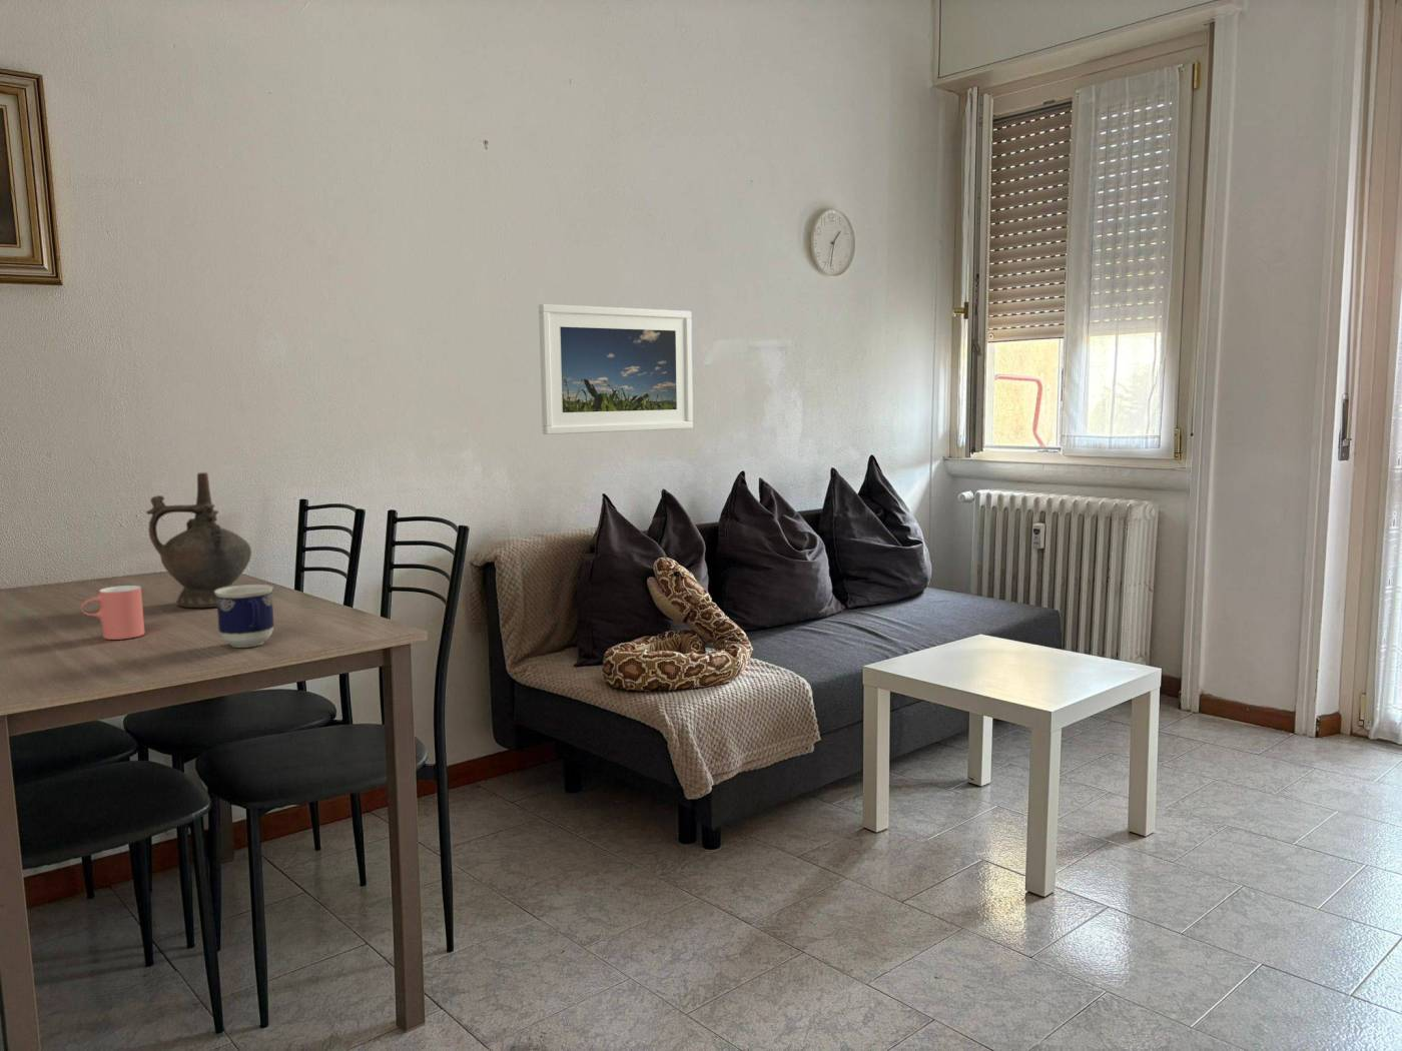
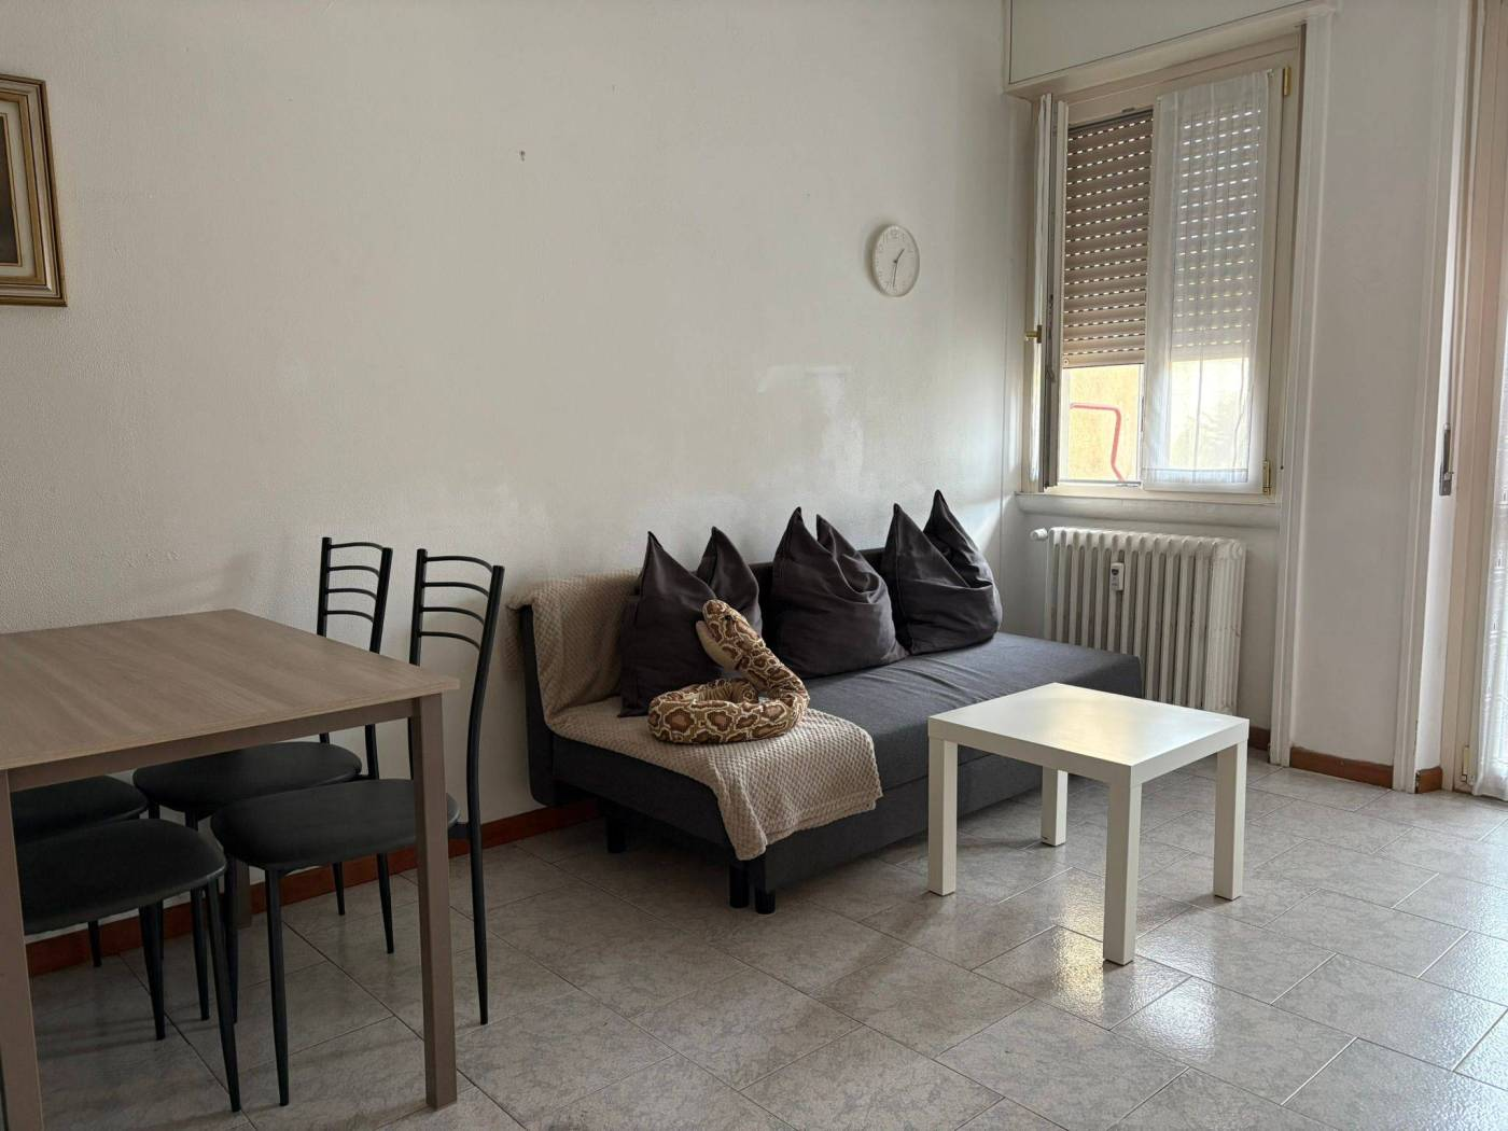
- ceremonial vessel (200, 539)
- cup (247, 617)
- cup (113, 613)
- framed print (620, 370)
